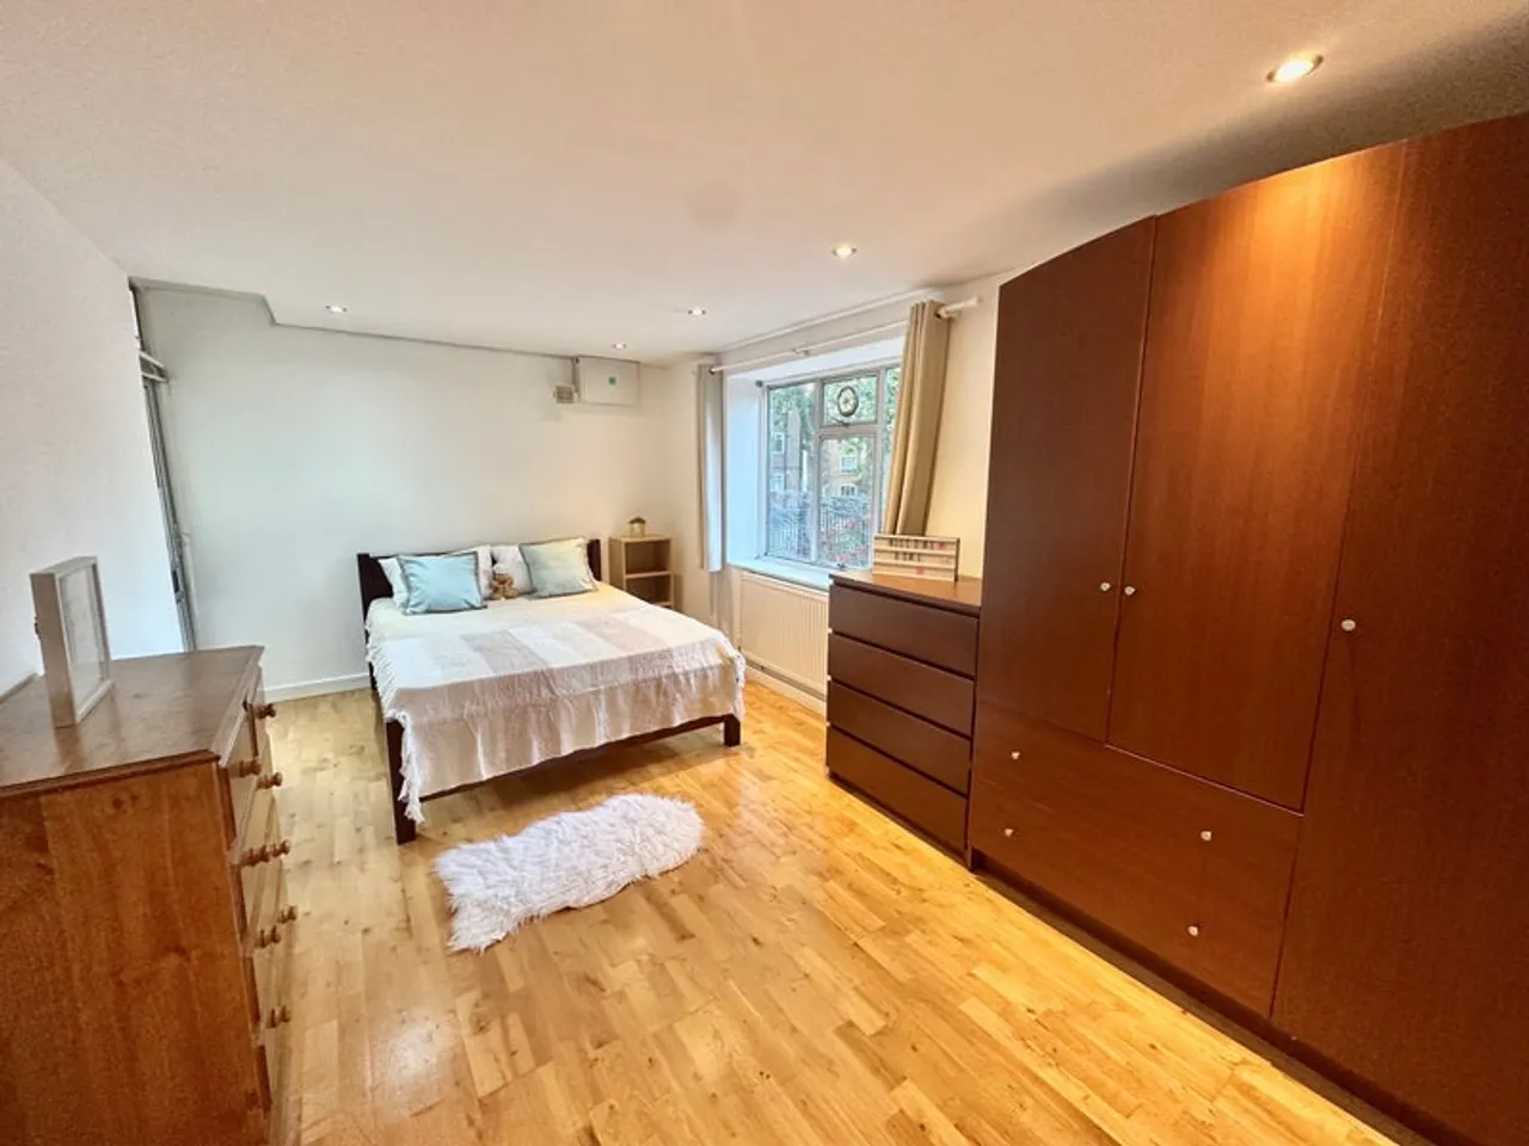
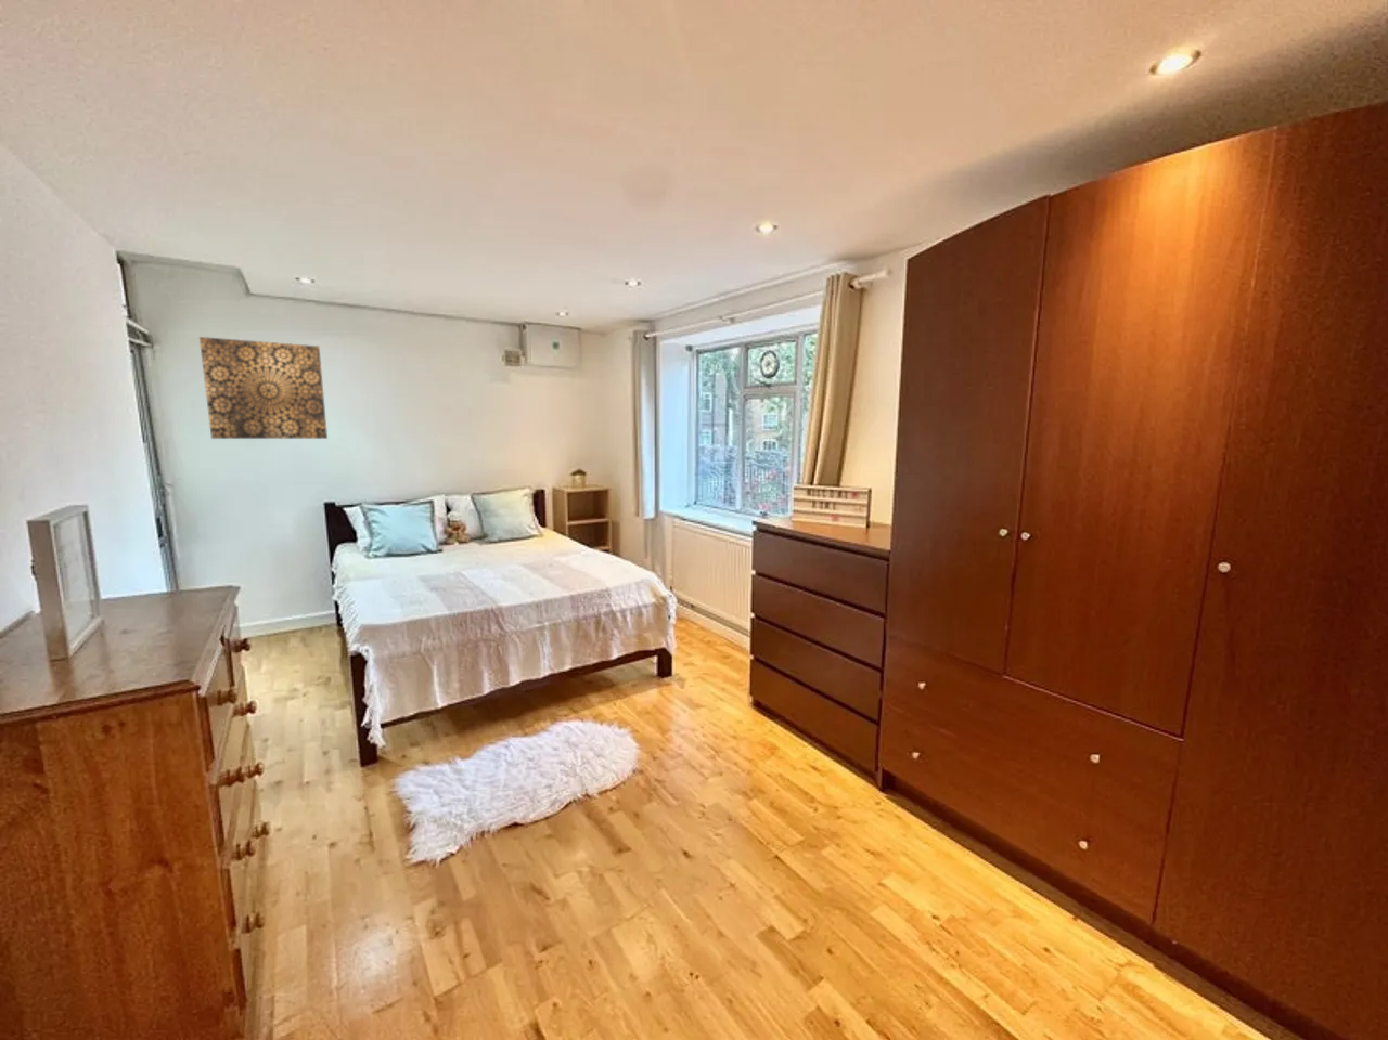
+ wall art (267, 390)
